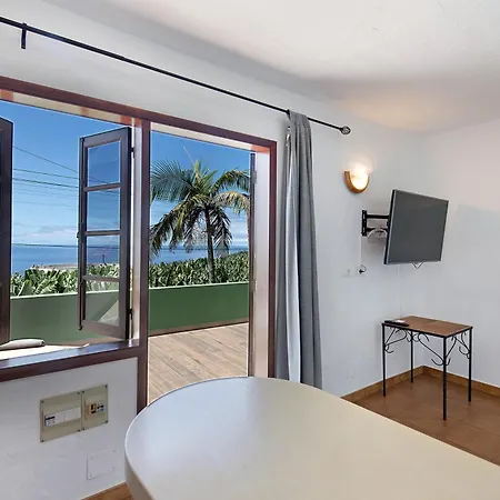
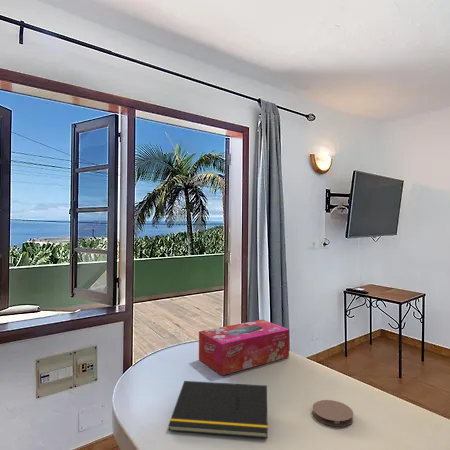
+ coaster (332, 412)
+ notepad (221, 406)
+ tissue box (244, 344)
